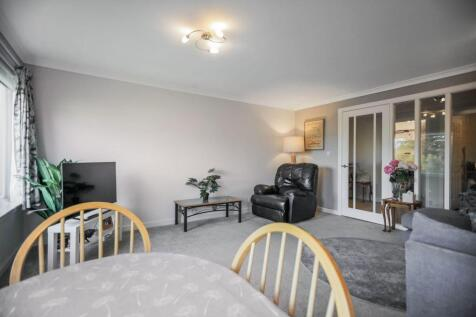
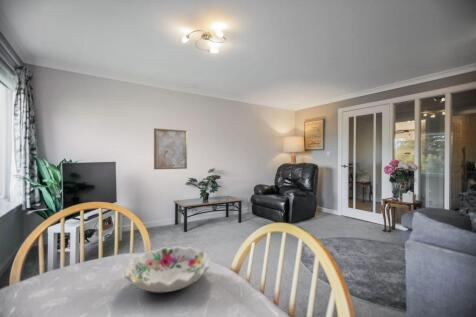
+ decorative bowl (169, 270)
+ wall art (171, 149)
